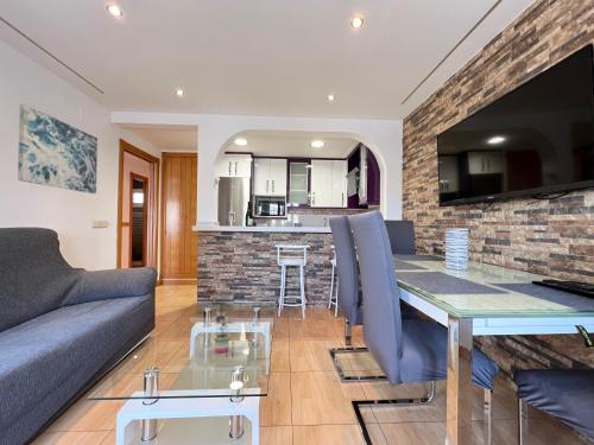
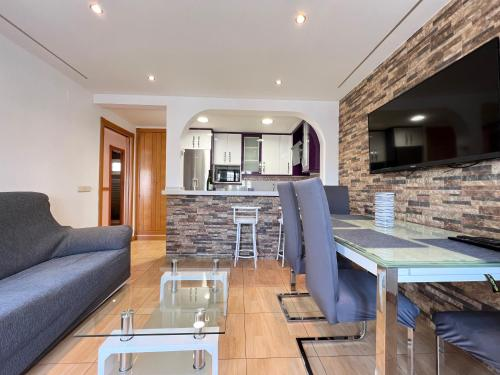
- potted plant (225, 324)
- wall art (63, 155)
